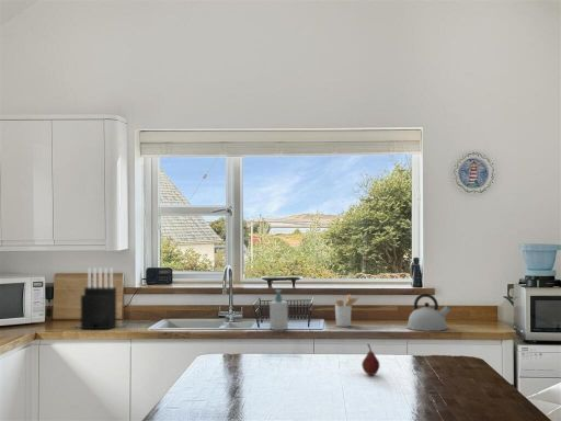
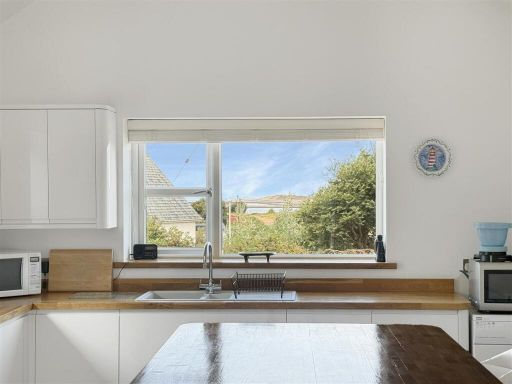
- knife block (98, 297)
- kettle (428, 310)
- fruit (370, 359)
- utensil holder (346, 310)
- soap bottle (278, 309)
